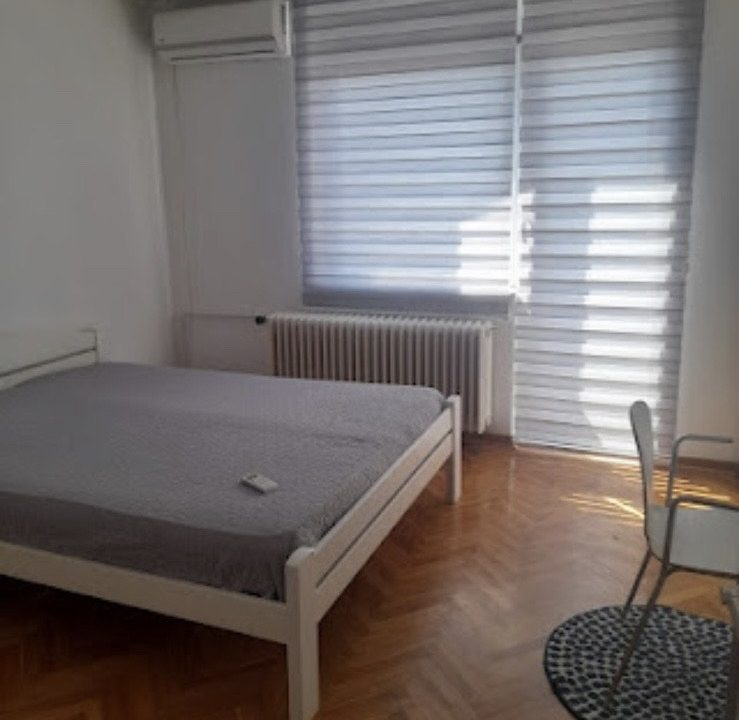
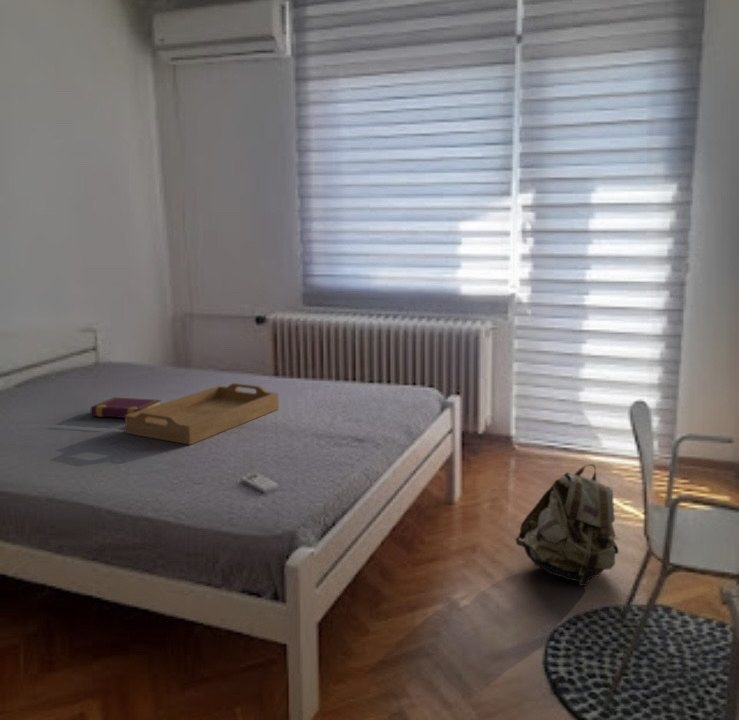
+ book (127, 408)
+ serving tray (205, 409)
+ backpack (566, 519)
